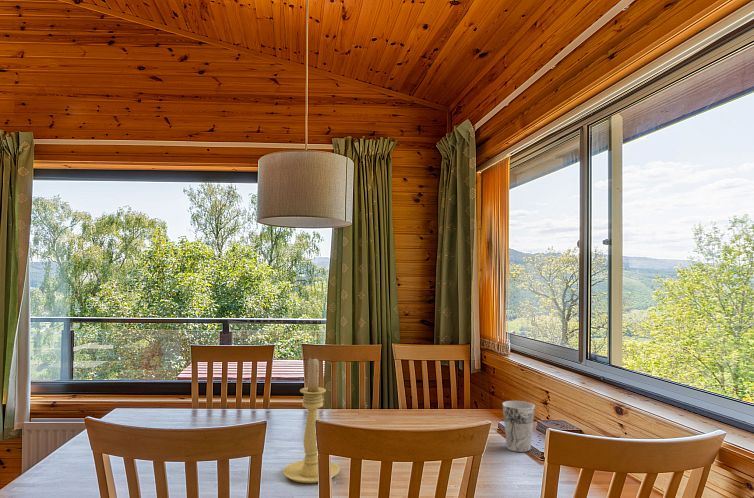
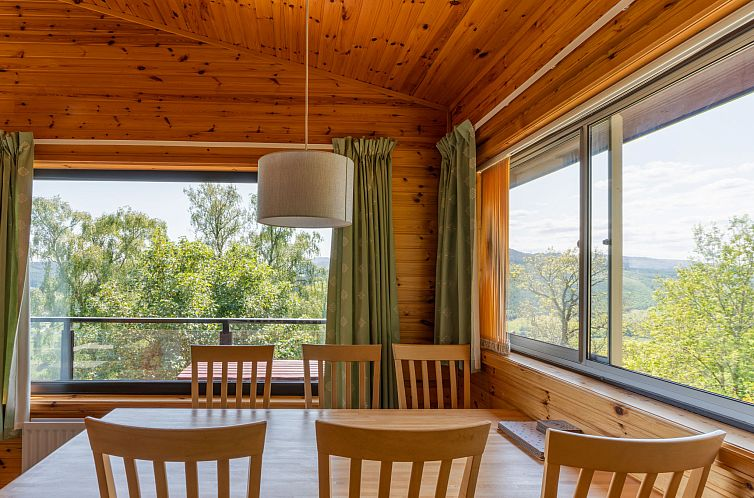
- candle holder (312, 414)
- cup (518, 426)
